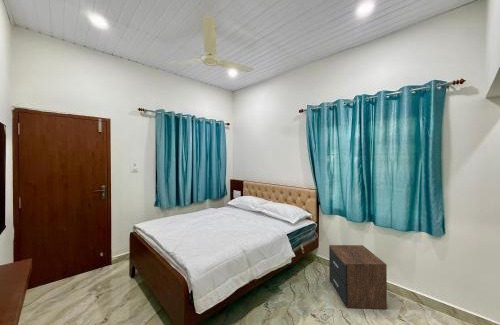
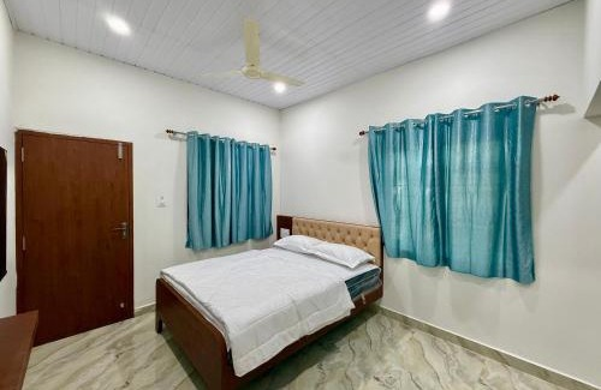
- nightstand (354, 273)
